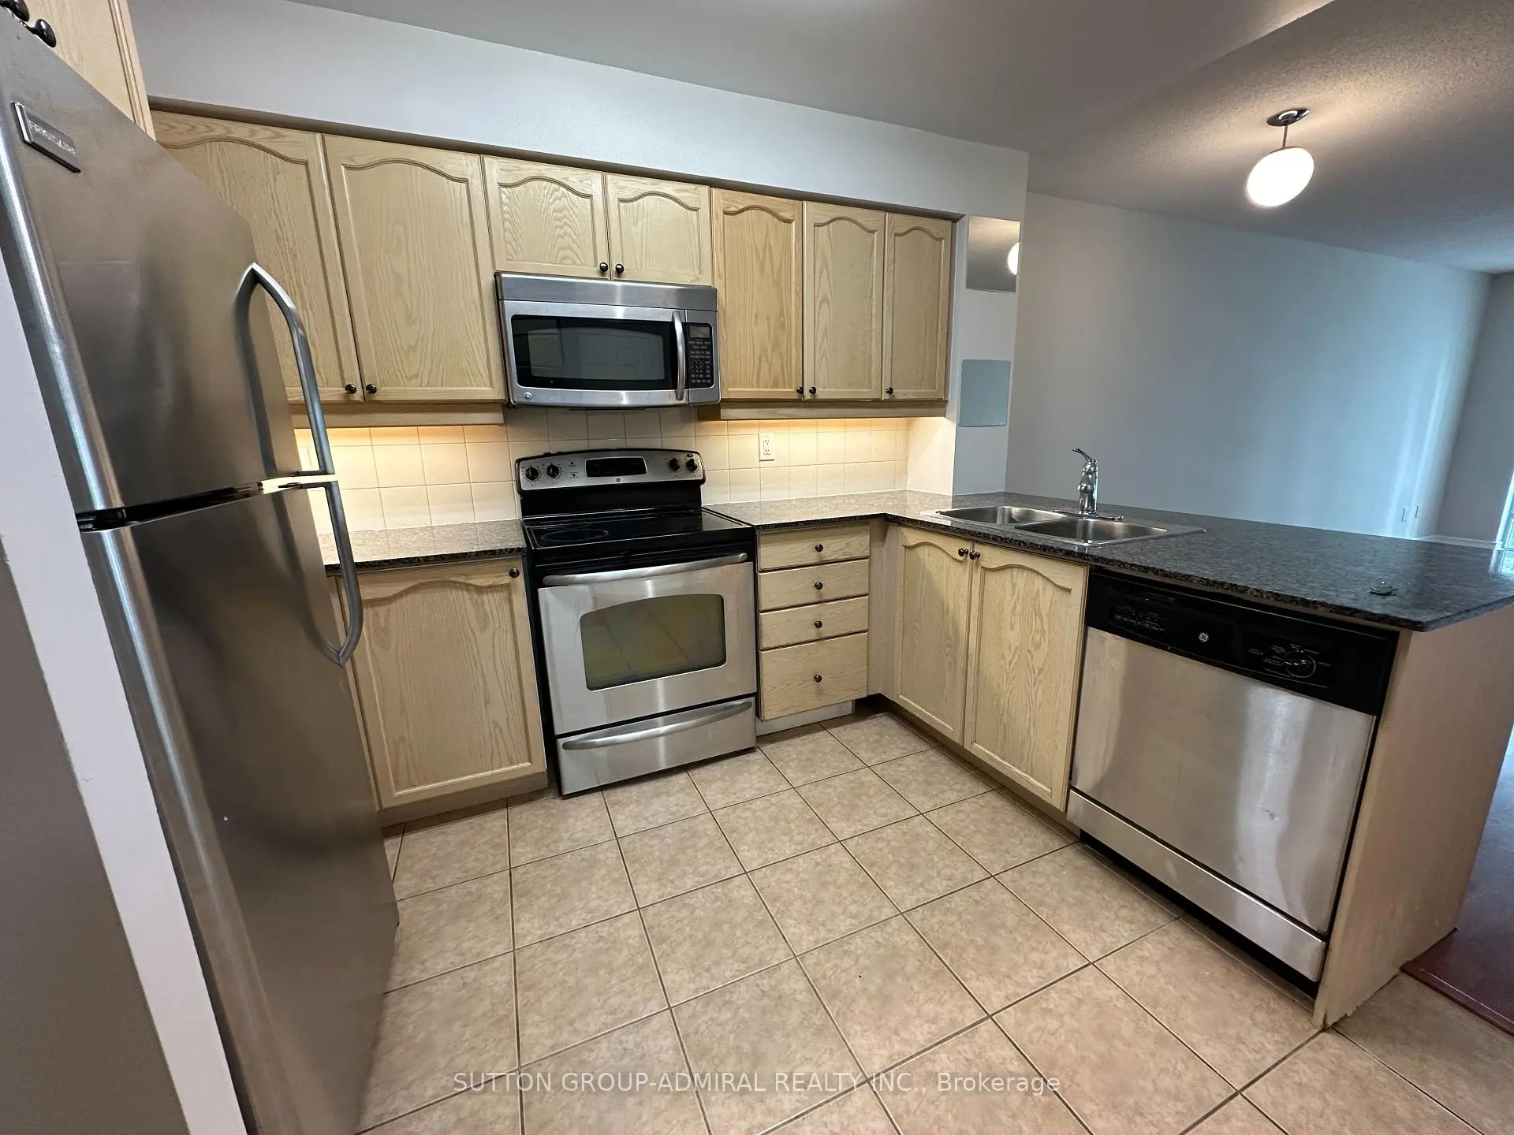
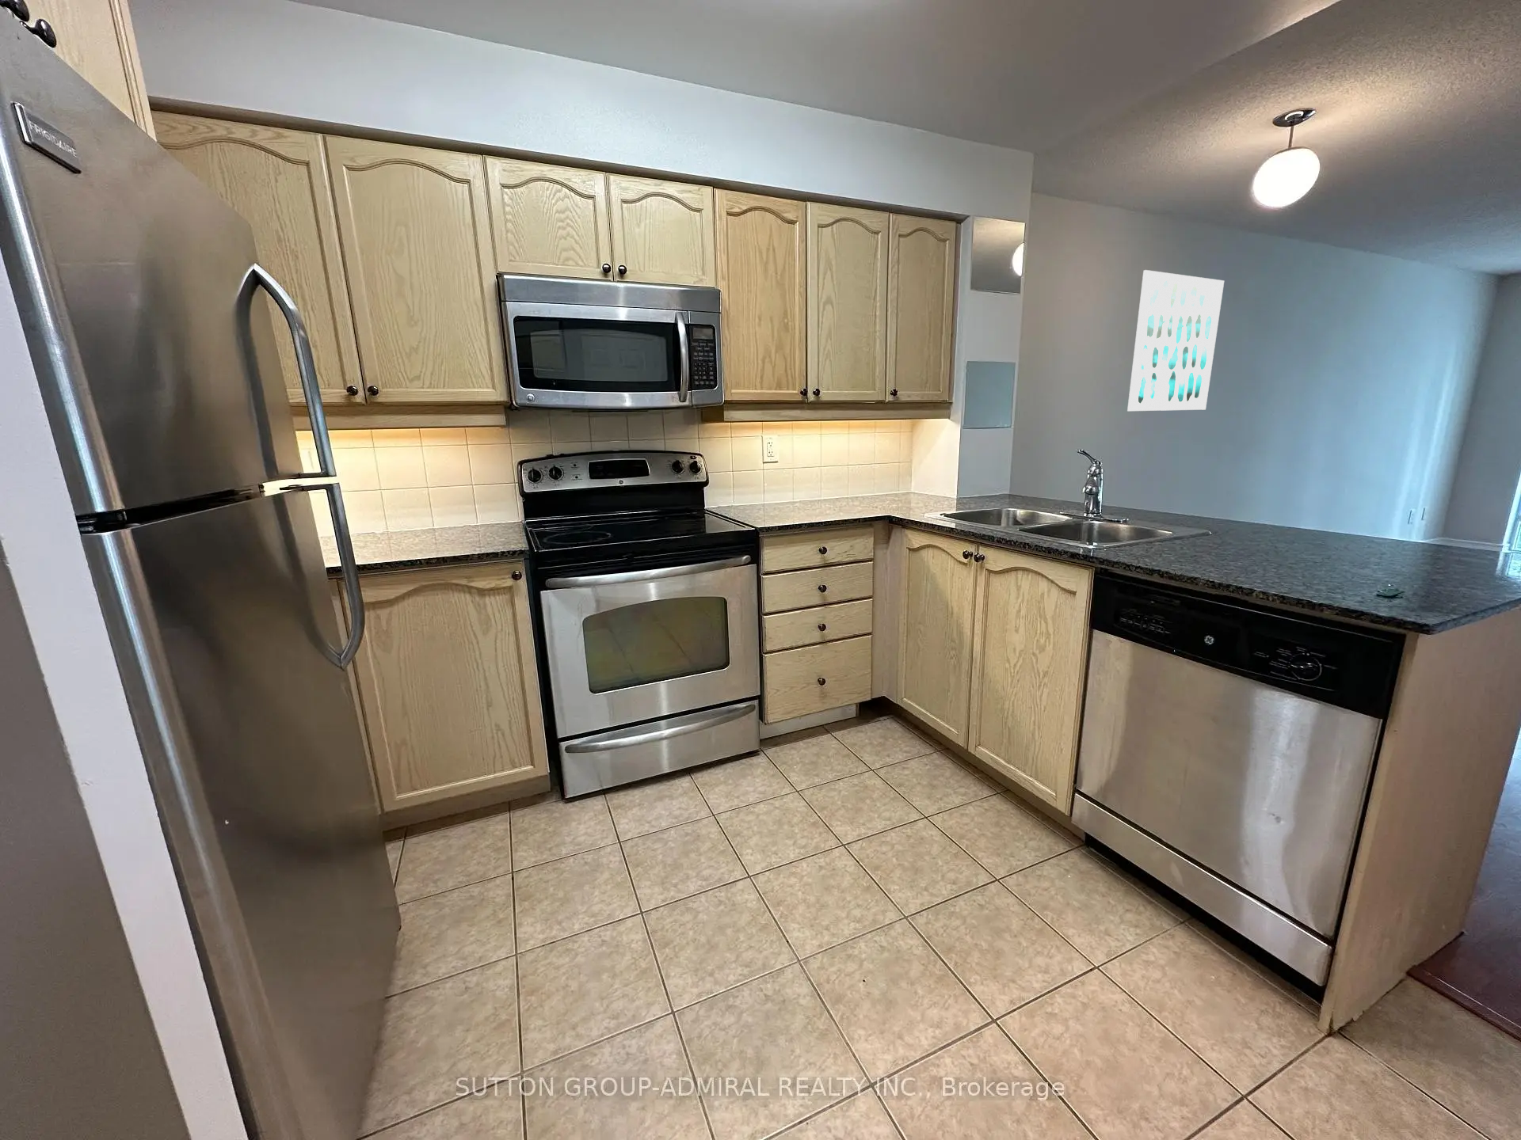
+ wall art (1176, 345)
